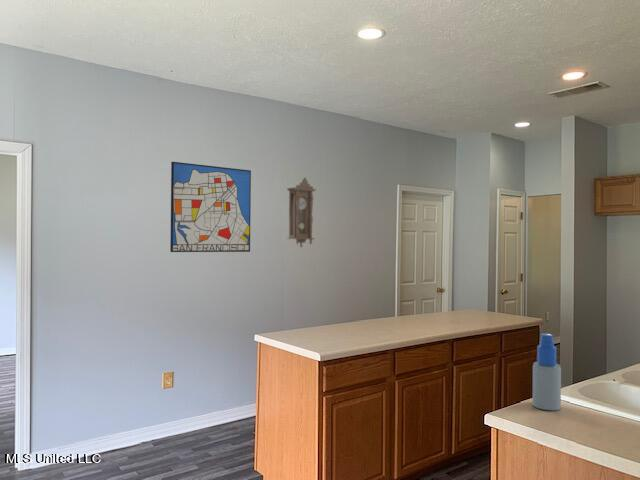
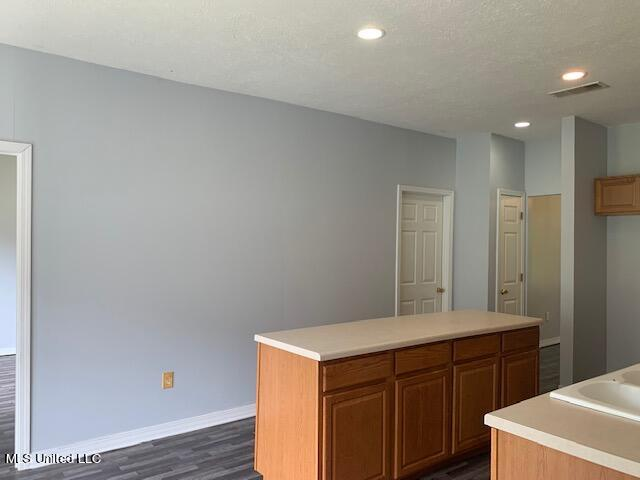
- wall art (212, 209)
- spray bottle (546, 370)
- pendulum clock (301, 212)
